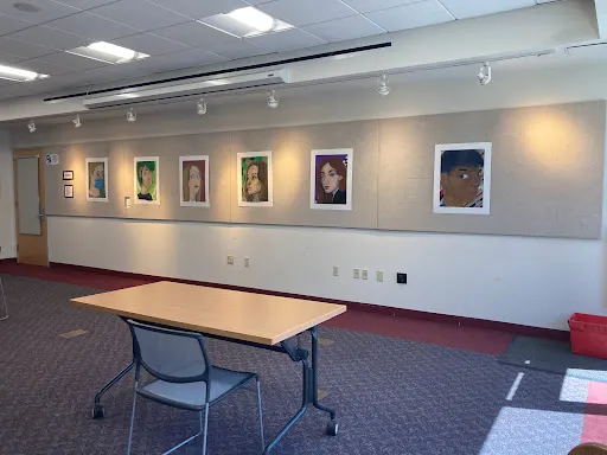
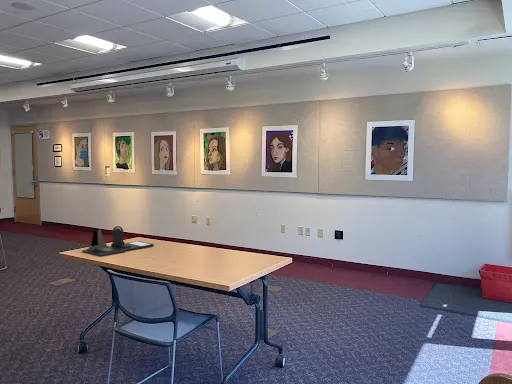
+ desk organizer (120, 238)
